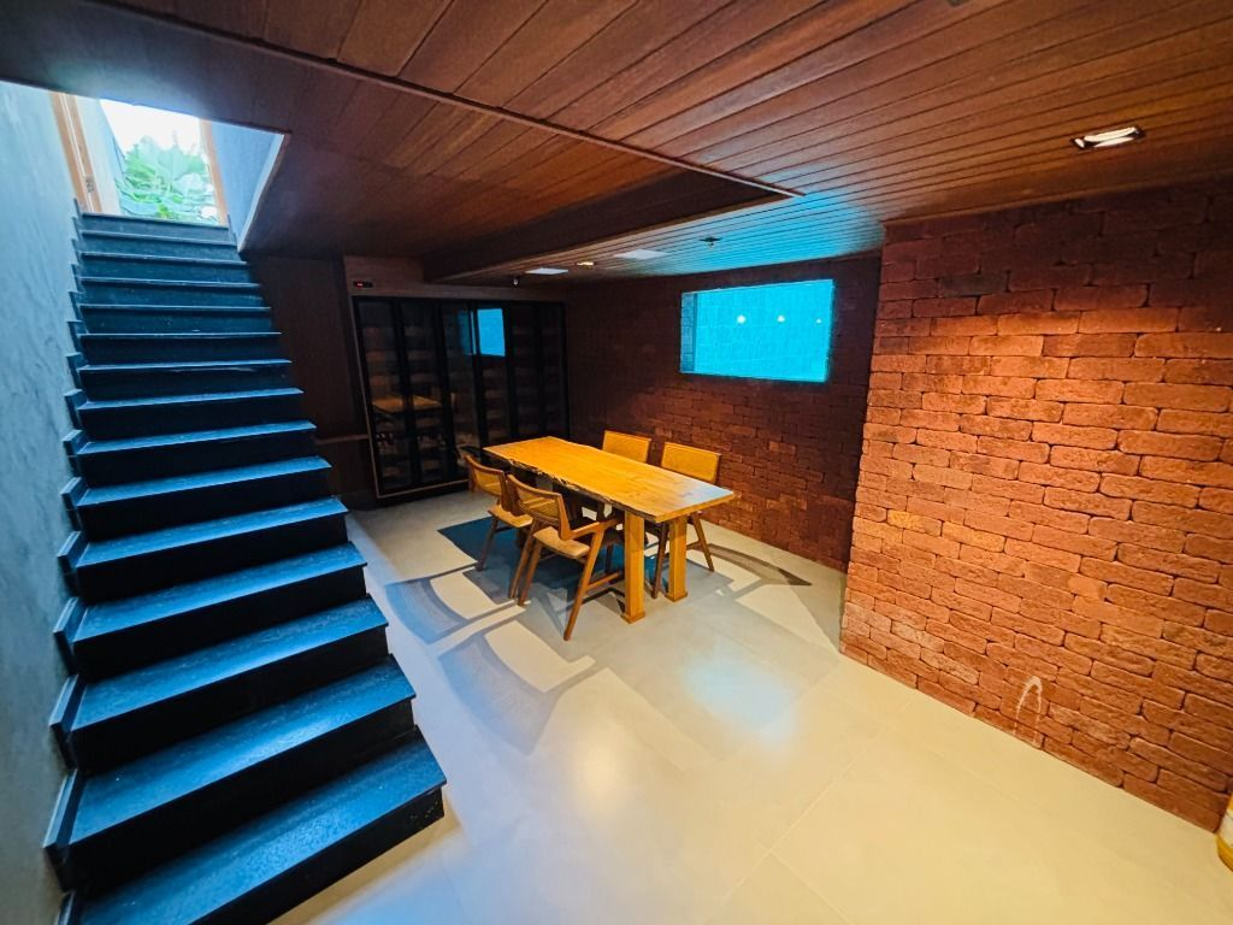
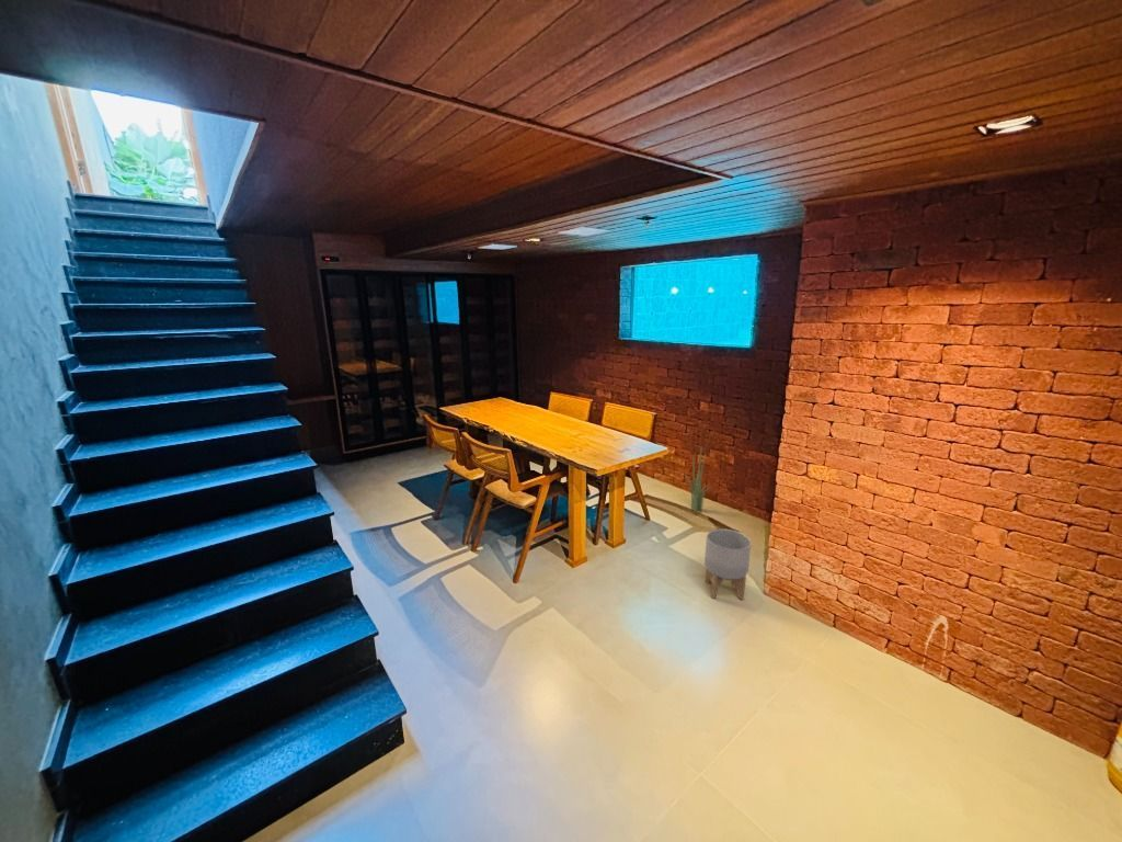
+ planter (725, 565)
+ decorative plant (699, 465)
